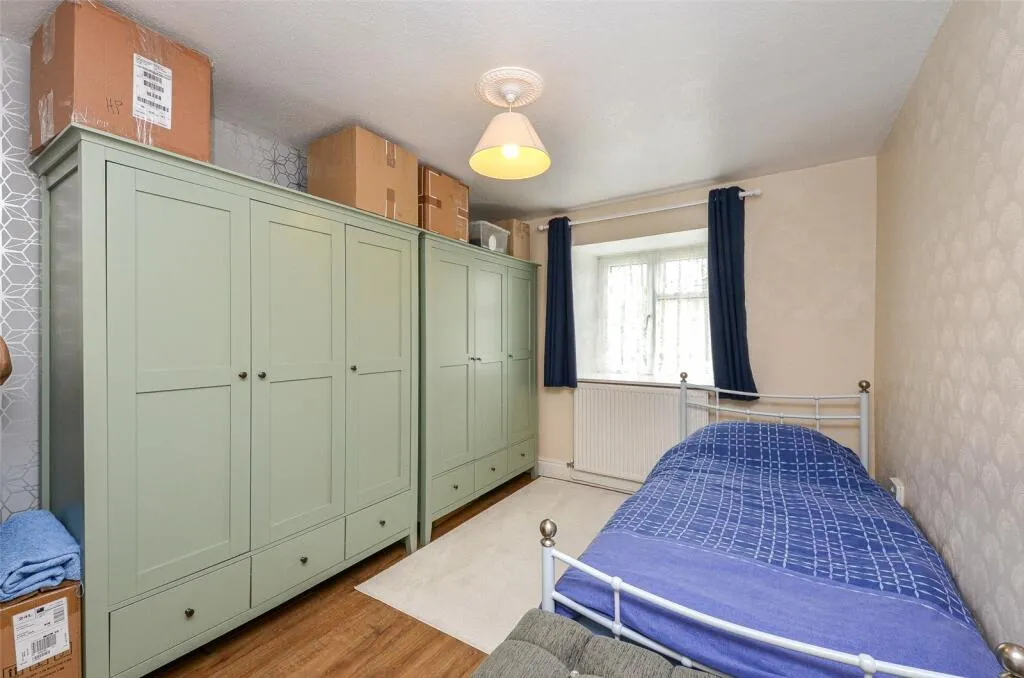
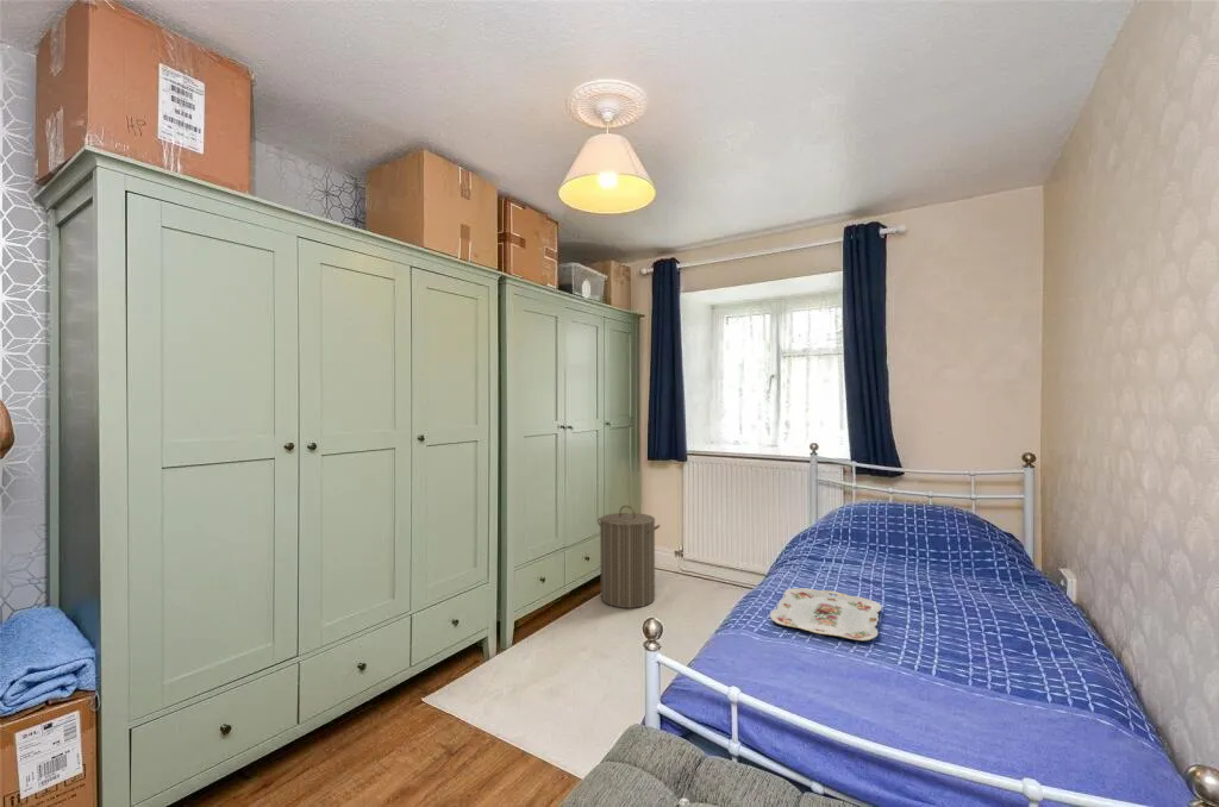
+ laundry hamper (627, 551)
+ serving tray (826, 612)
